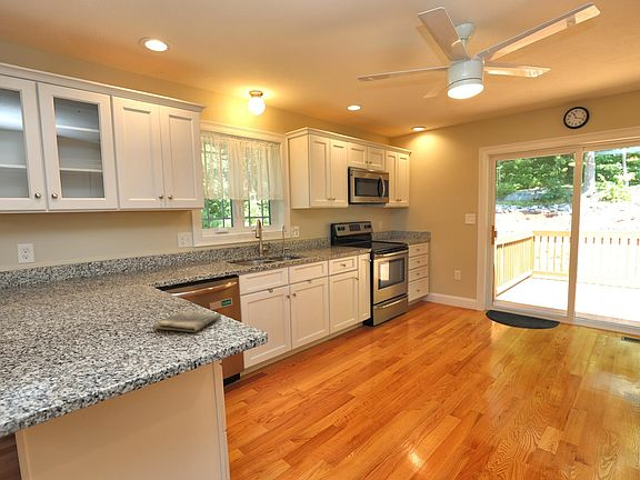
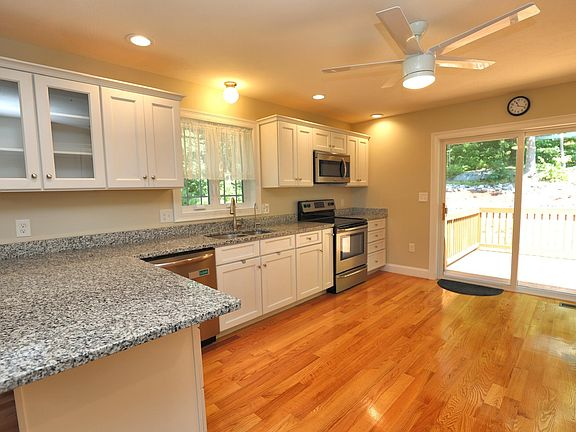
- dish towel (188, 319)
